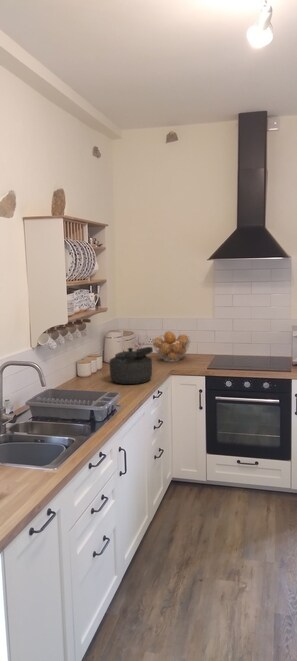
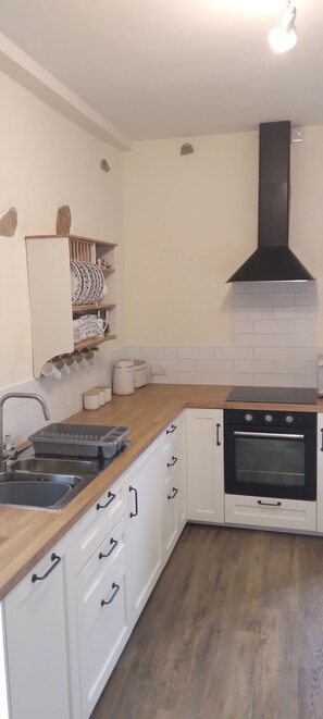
- fruit basket (171, 346)
- kettle (132, 363)
